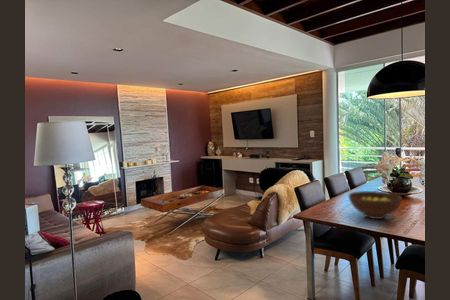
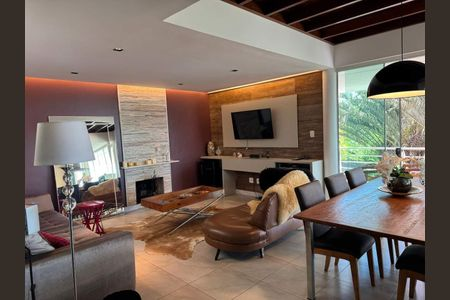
- fruit bowl (374, 206)
